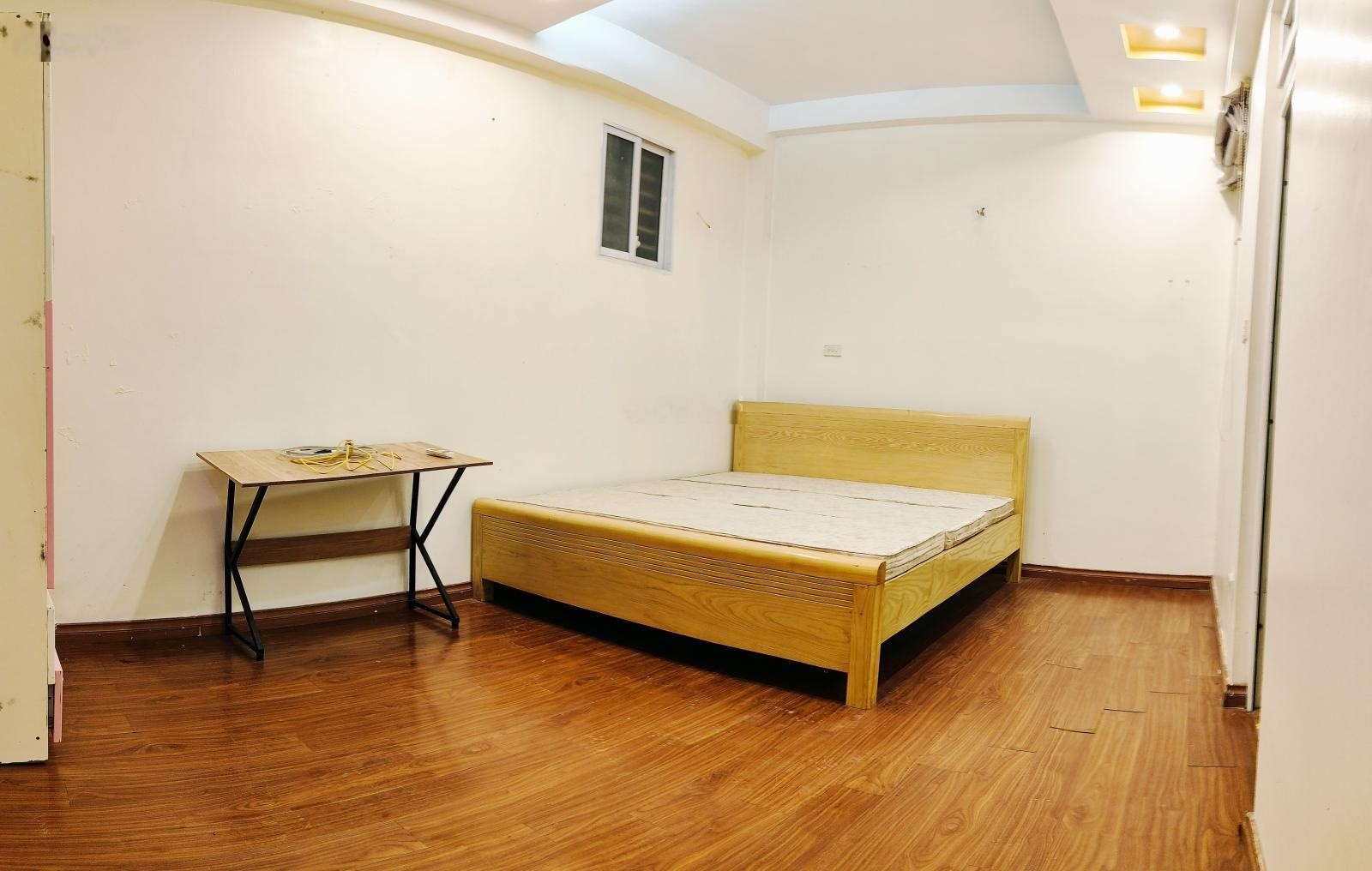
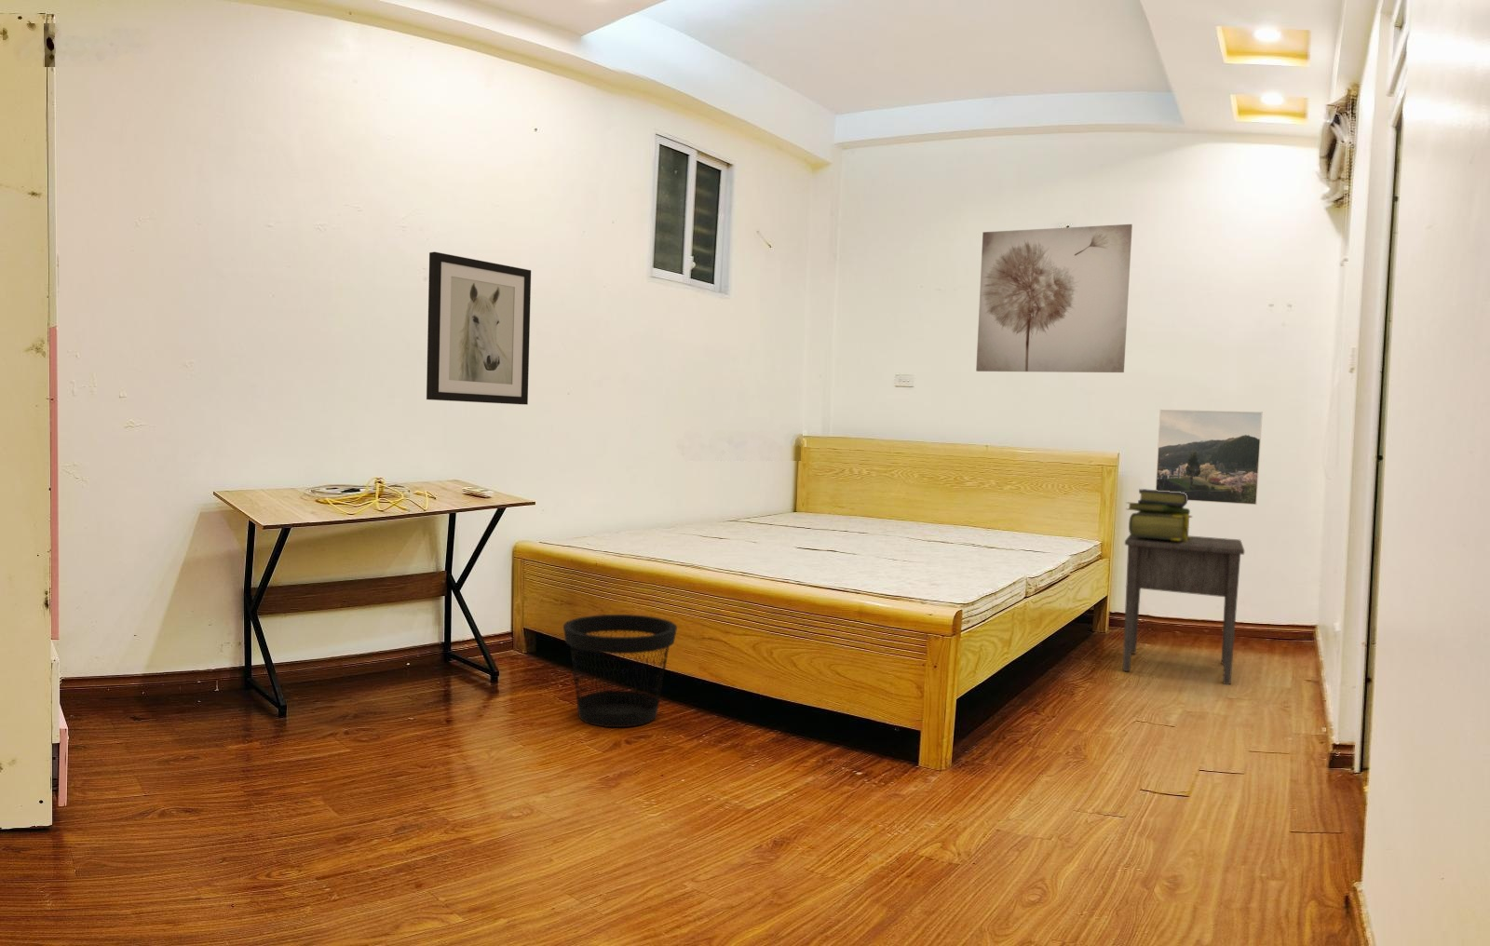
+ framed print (1207, 456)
+ wastebasket (619, 670)
+ nightstand (1179, 592)
+ wall art (480, 331)
+ stack of books (1160, 513)
+ wall art (1051, 300)
